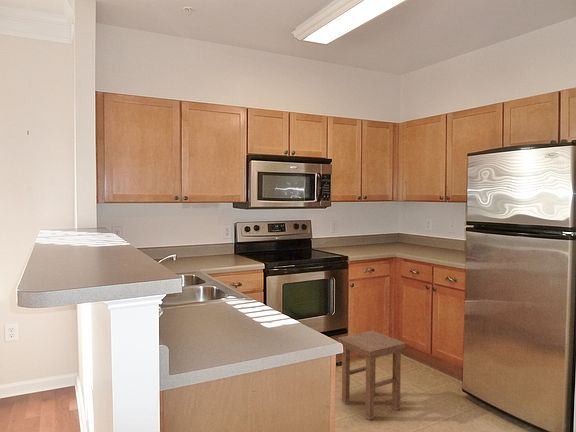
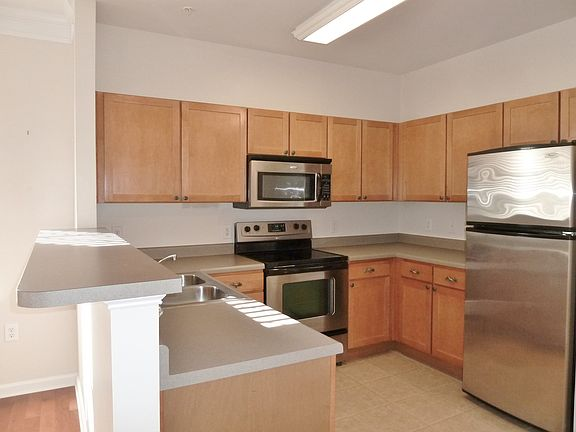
- stool (370, 373)
